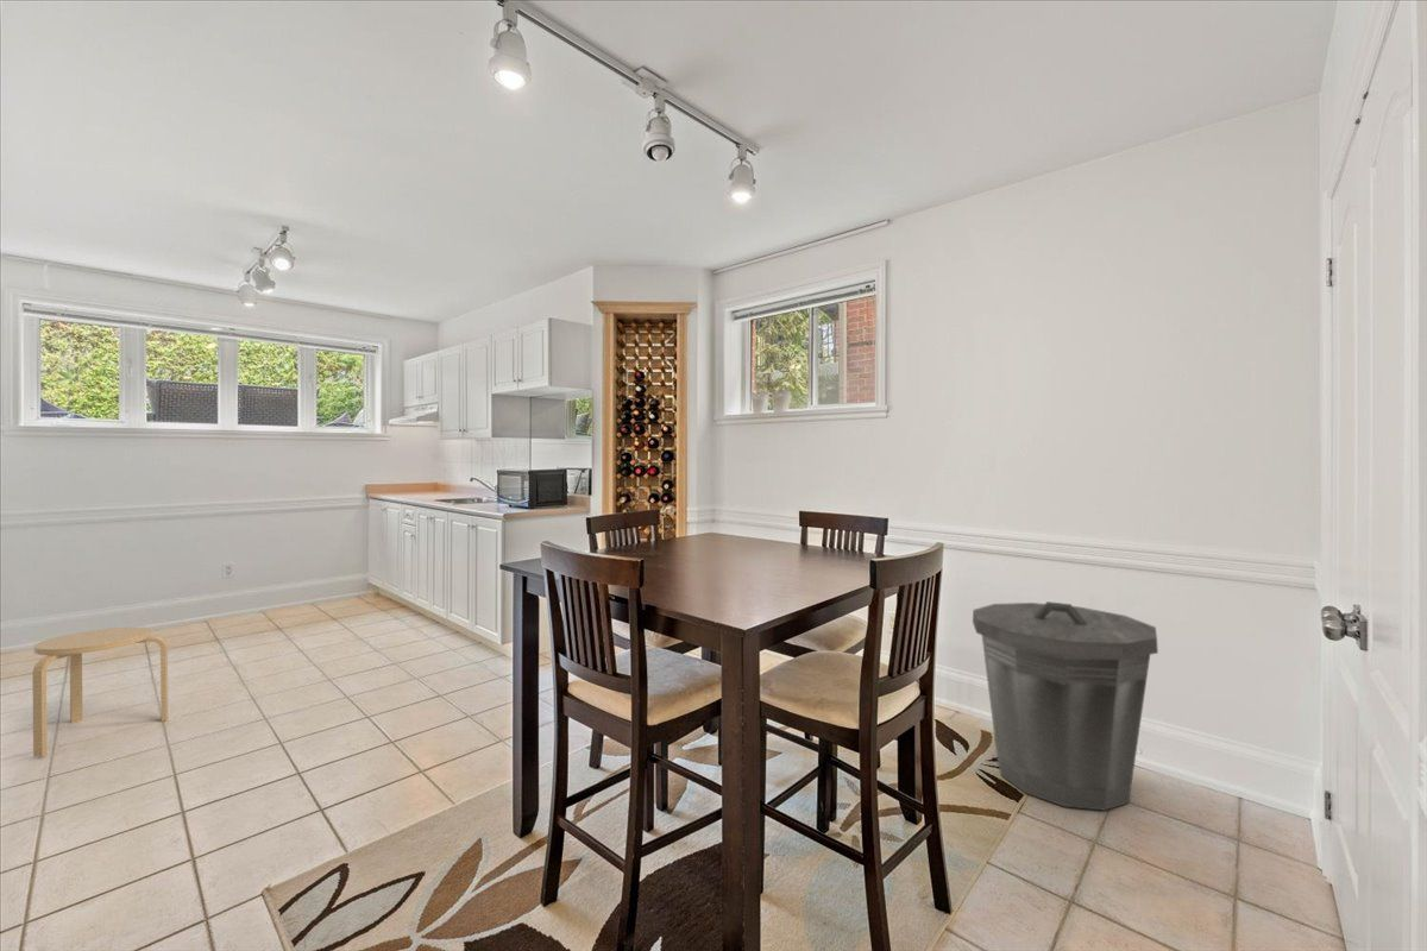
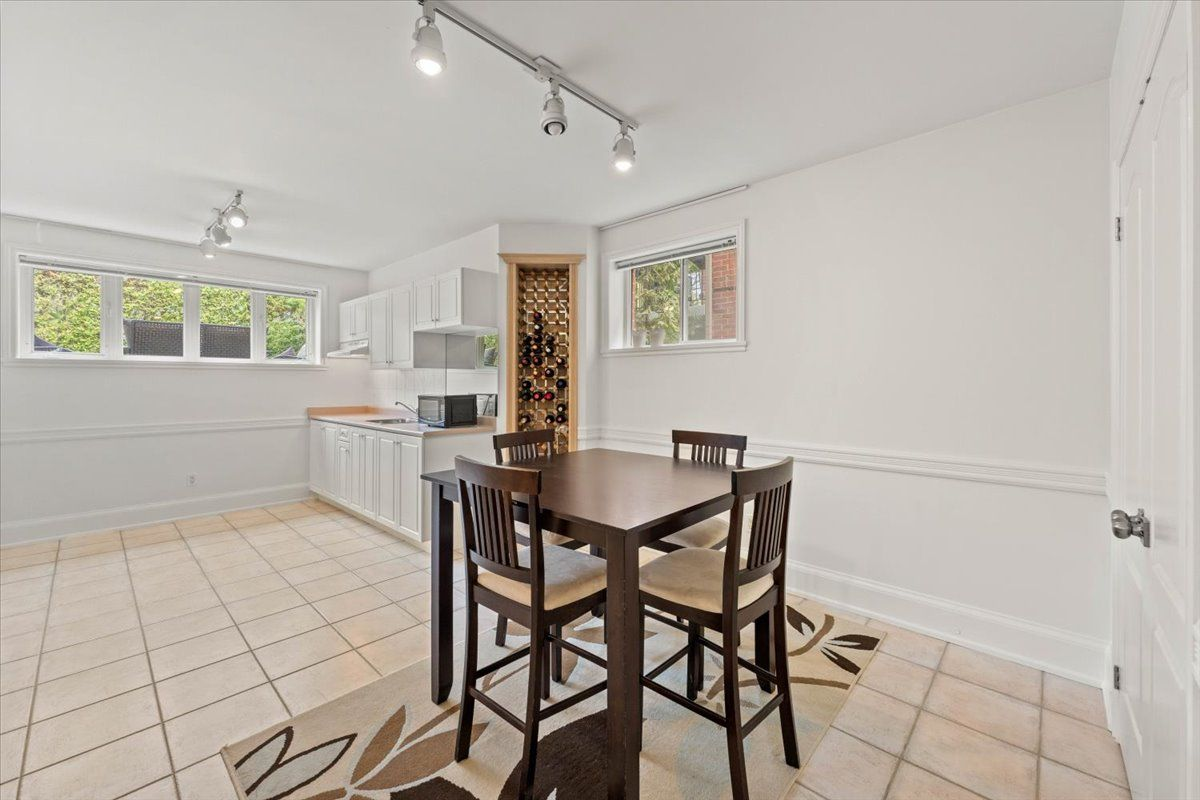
- trash can (1060, 689)
- stool (81, 682)
